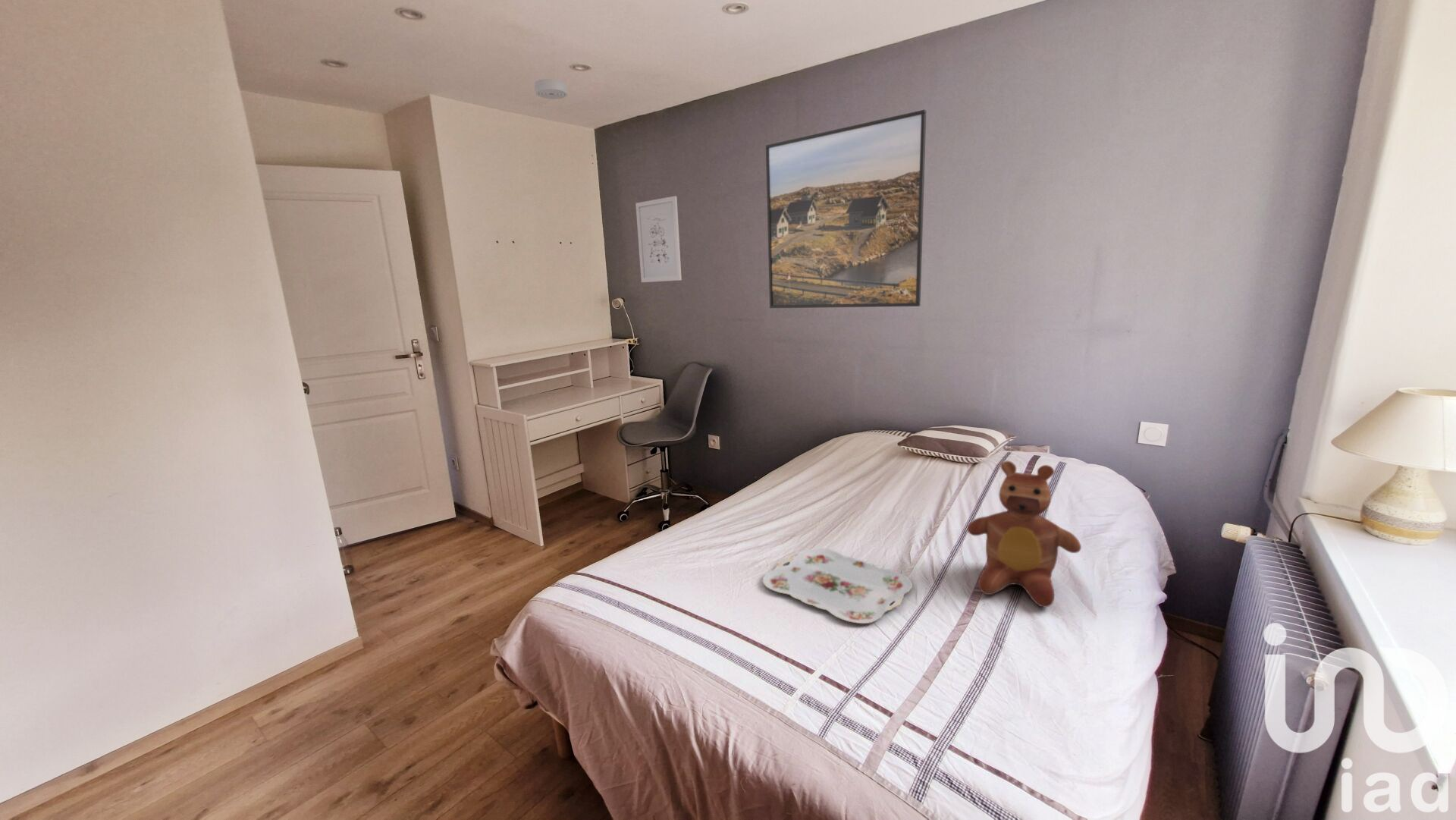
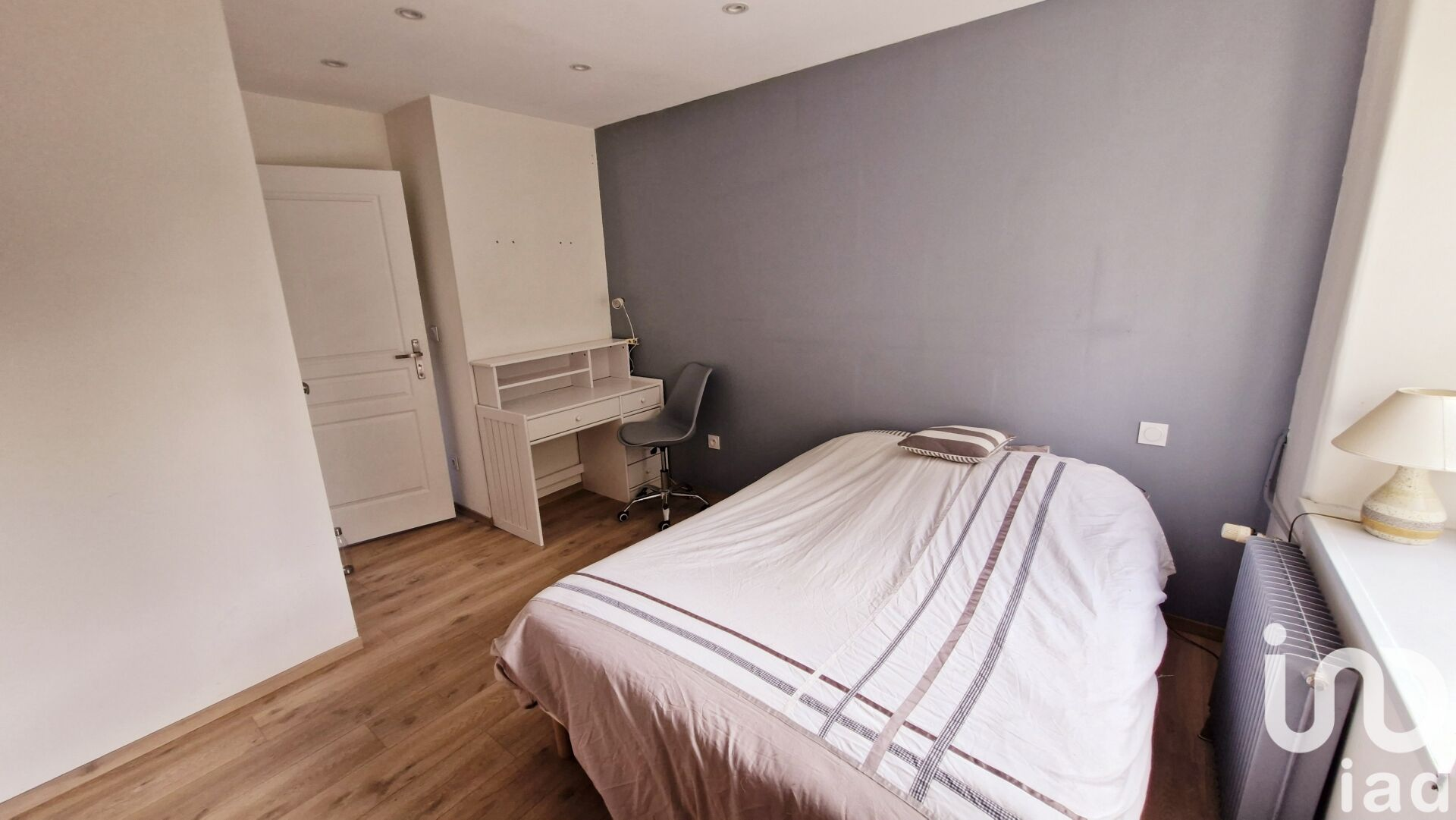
- serving tray (836, 583)
- teddy bear (1021, 528)
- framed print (838, 221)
- smoke detector (551, 89)
- wall art (658, 240)
